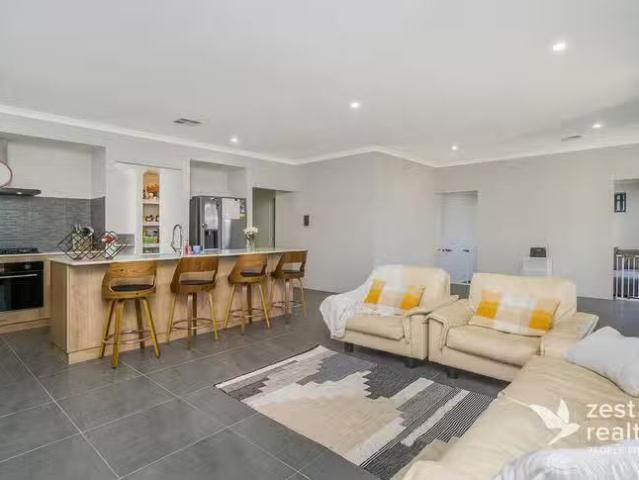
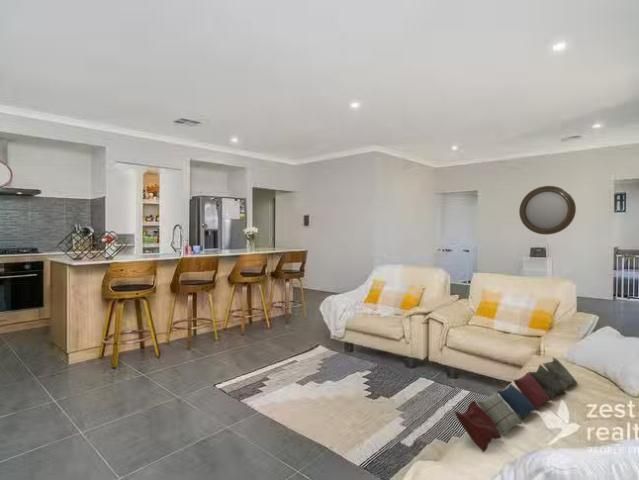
+ home mirror (545, 210)
+ cushion (525, 393)
